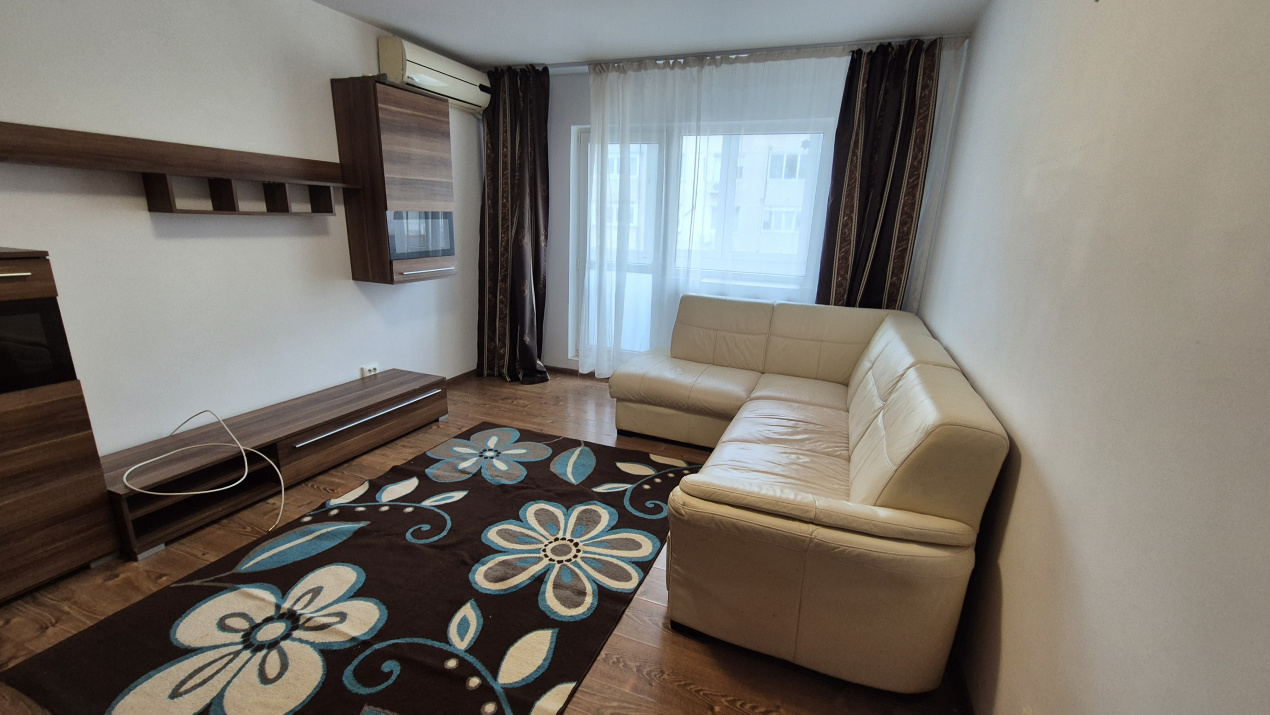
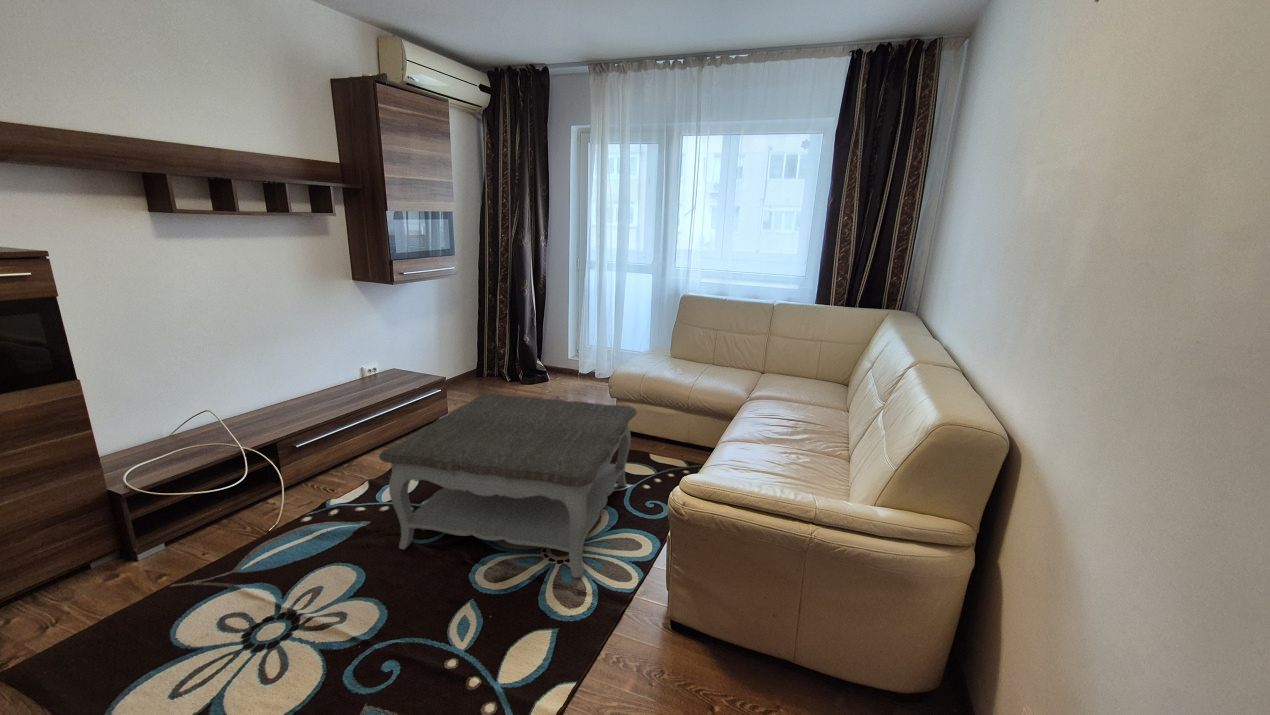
+ coffee table (525, 470)
